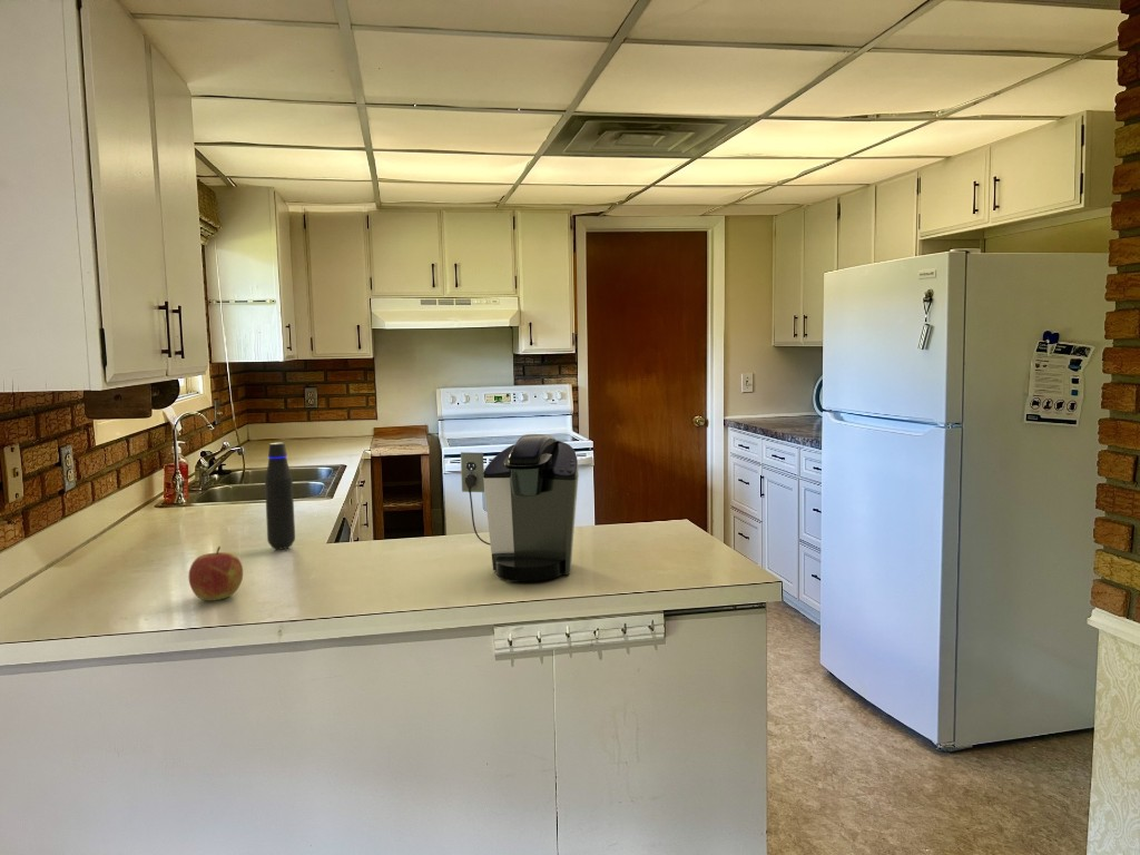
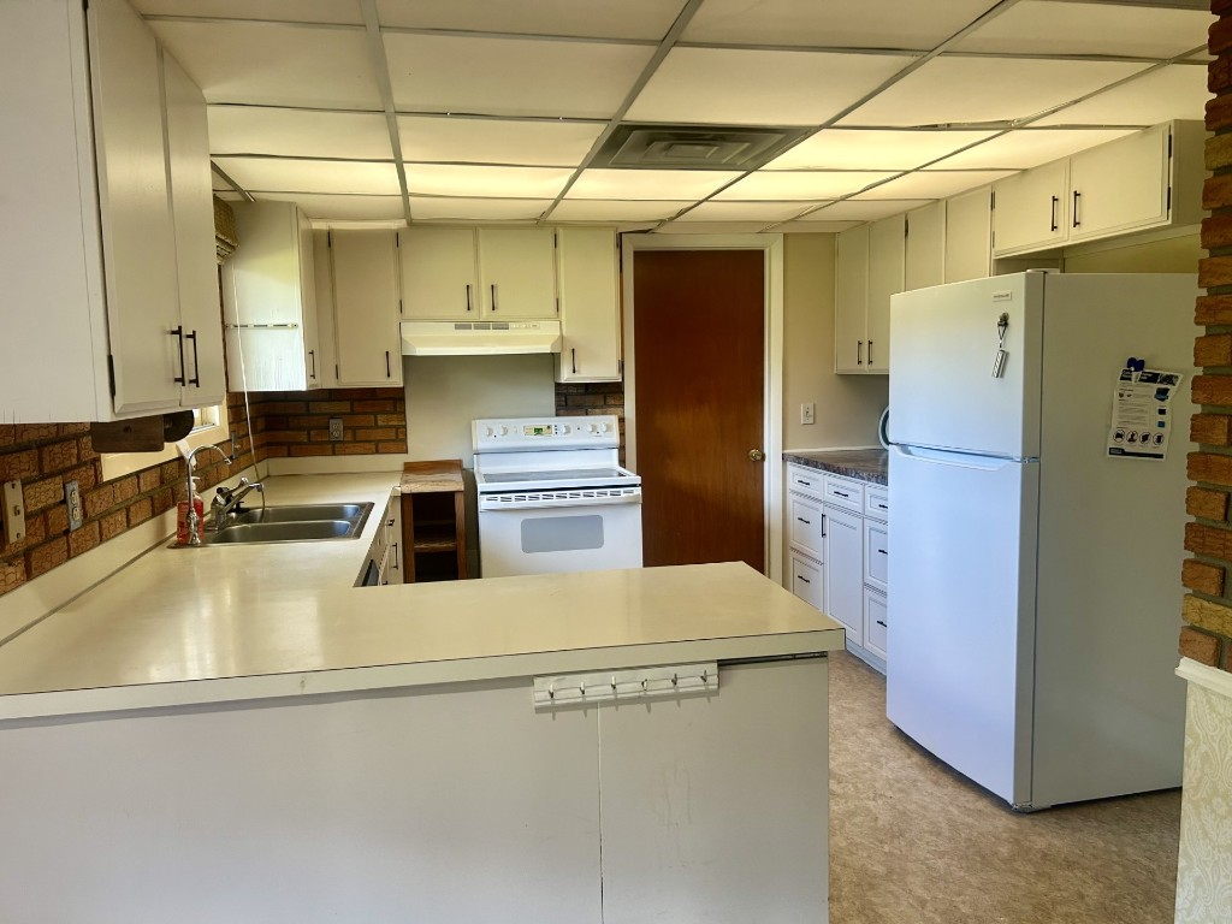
- apple (216, 572)
- coffee maker (509, 501)
- water bottle (278, 495)
